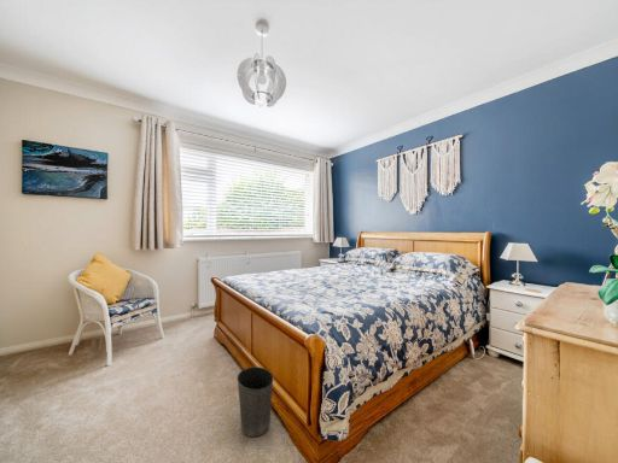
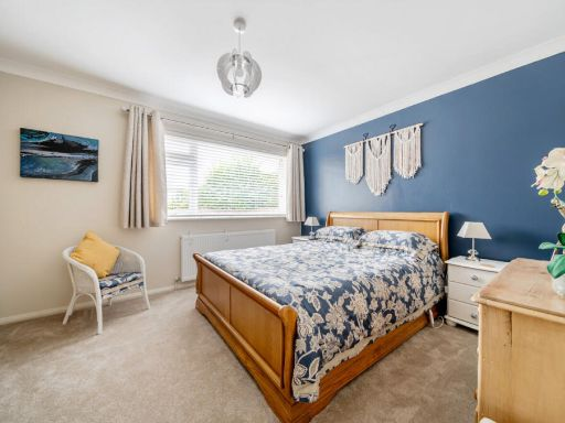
- waste basket (255, 402)
